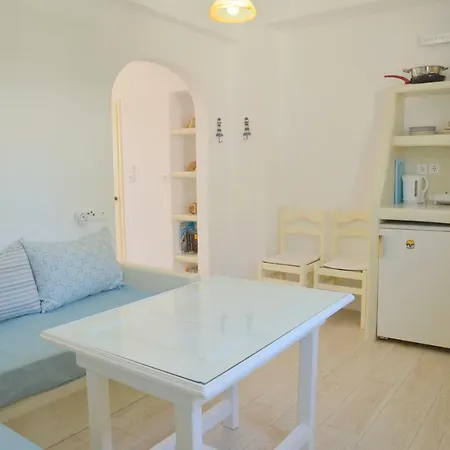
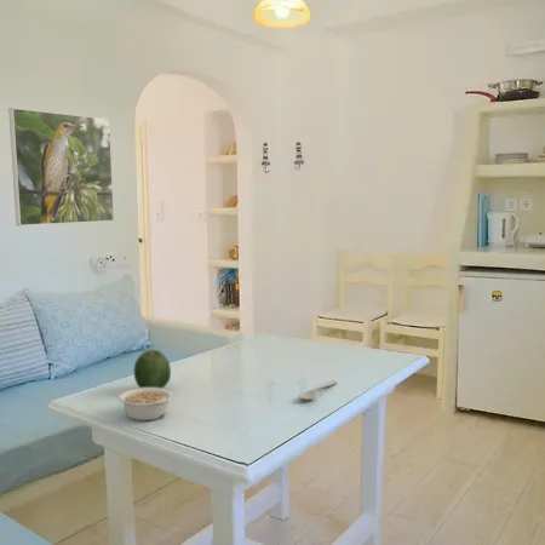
+ spoon (319, 388)
+ fruit (151, 369)
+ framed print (65, 168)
+ legume (148, 403)
